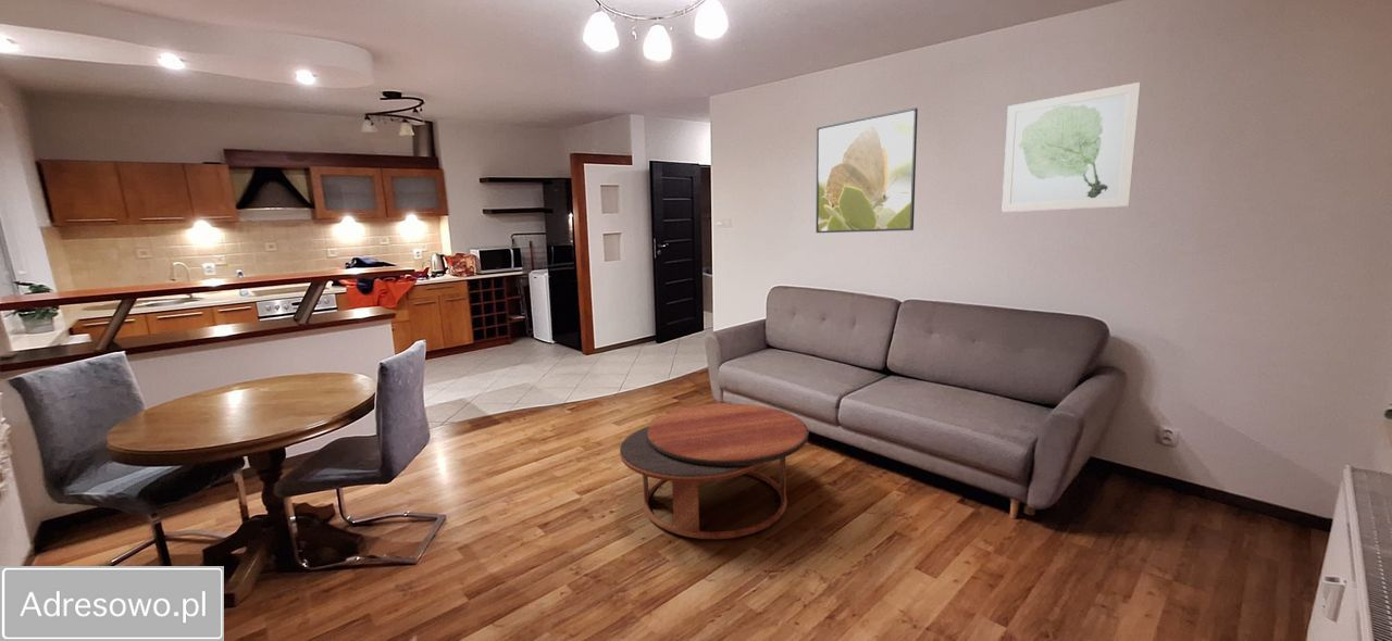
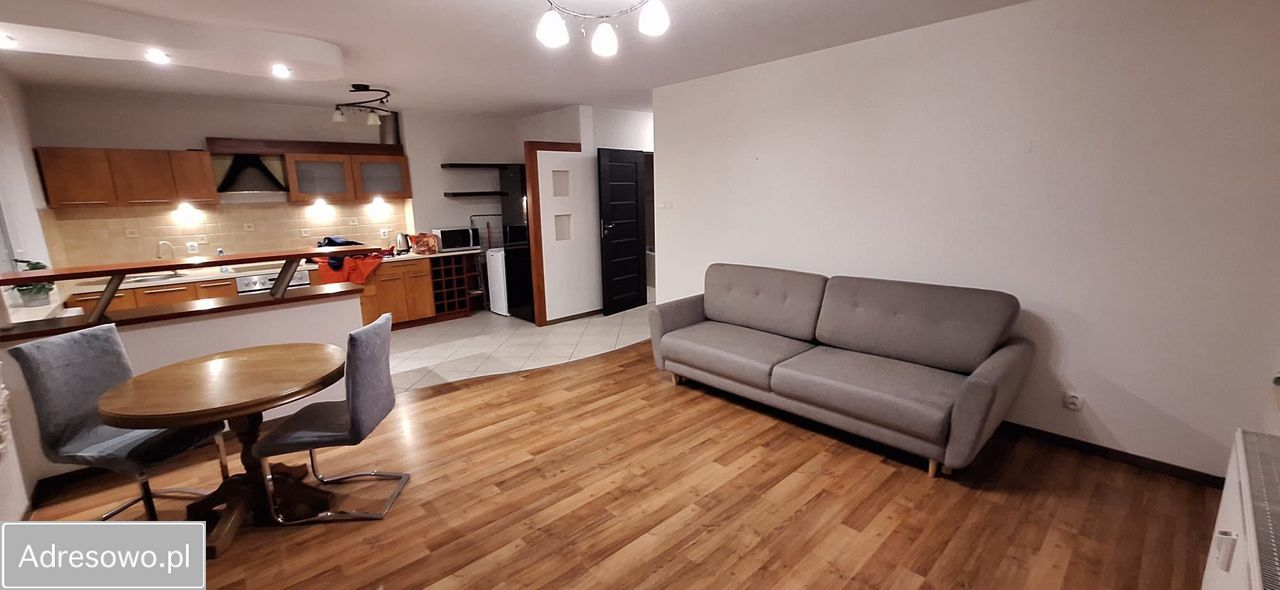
- coffee table (714, 465)
- wall art (1065, 153)
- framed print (861, 176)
